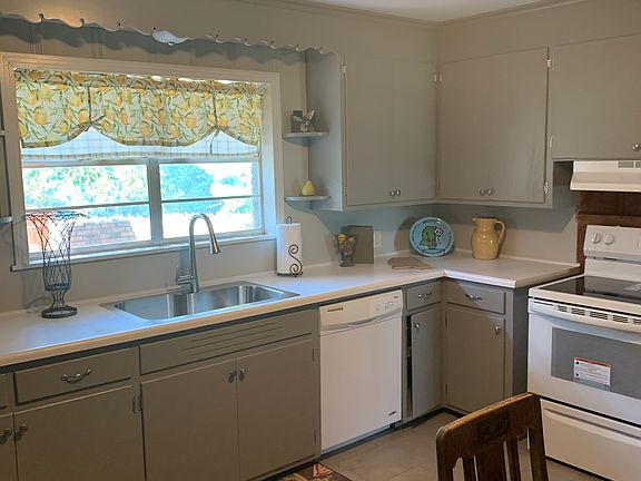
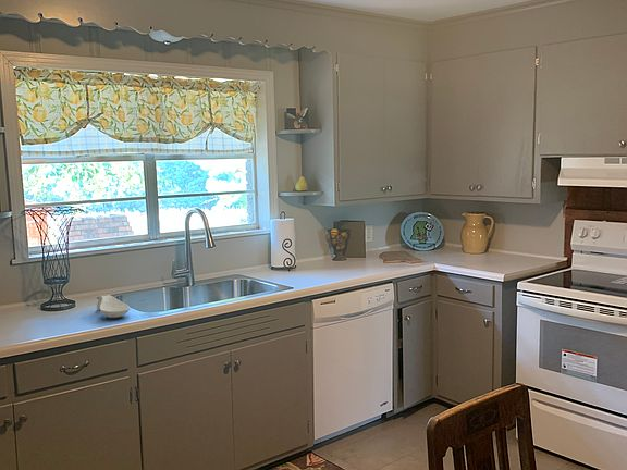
+ spoon rest (110, 306)
